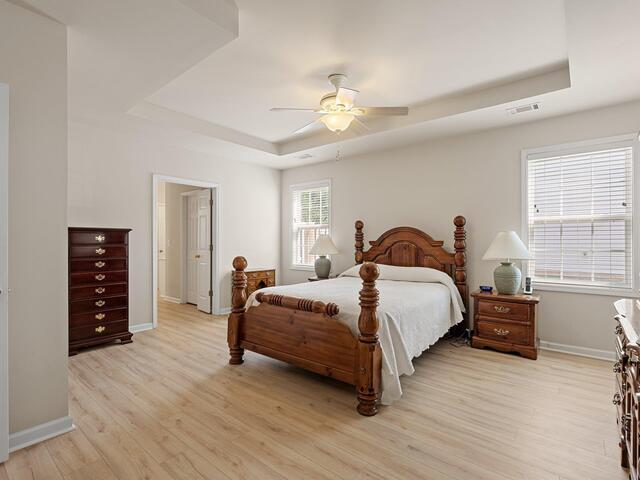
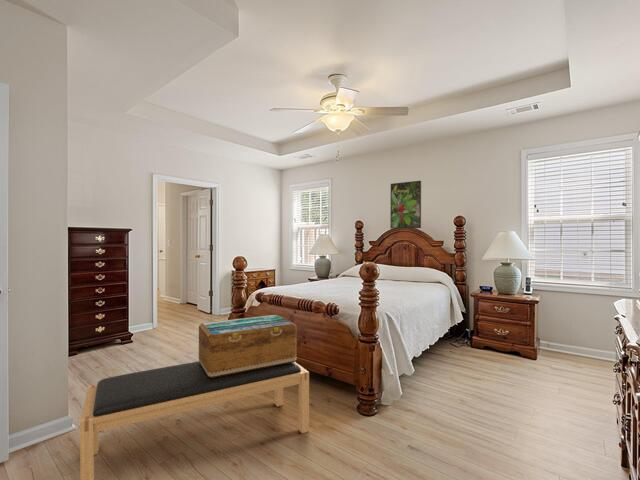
+ decorative box (247, 342)
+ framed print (405, 205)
+ bench (204, 405)
